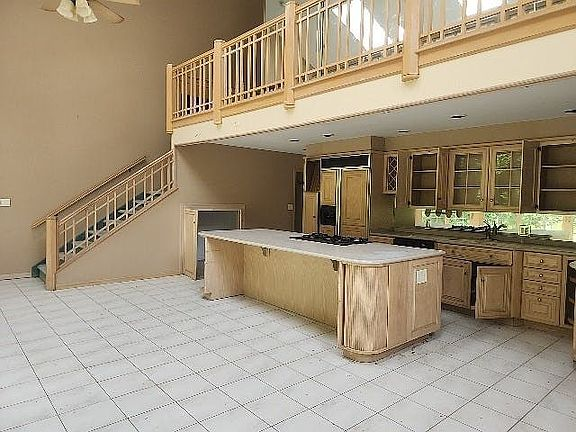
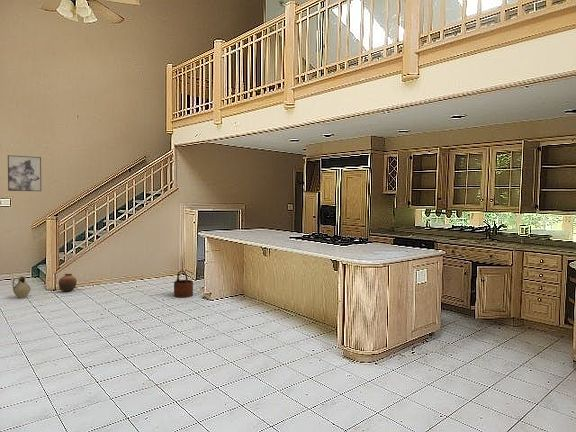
+ wall art (24, 173)
+ ceramic jug (21, 287)
+ pottery (67, 282)
+ wooden bucket (183, 282)
